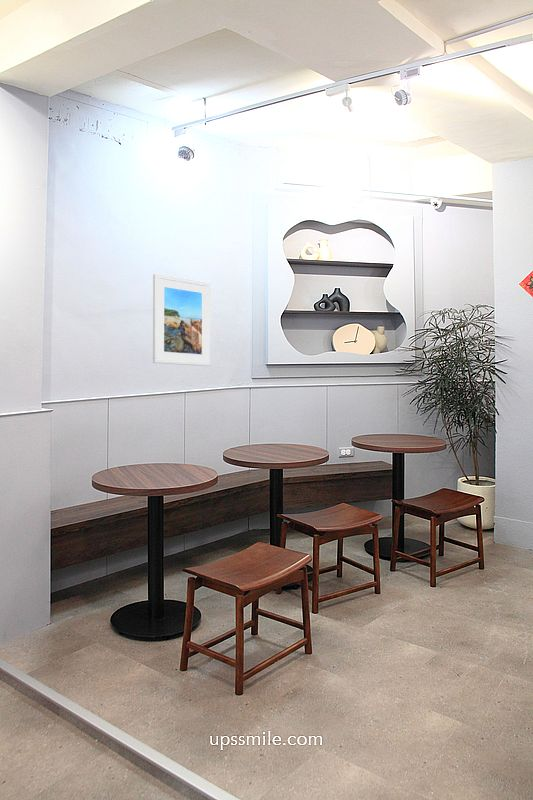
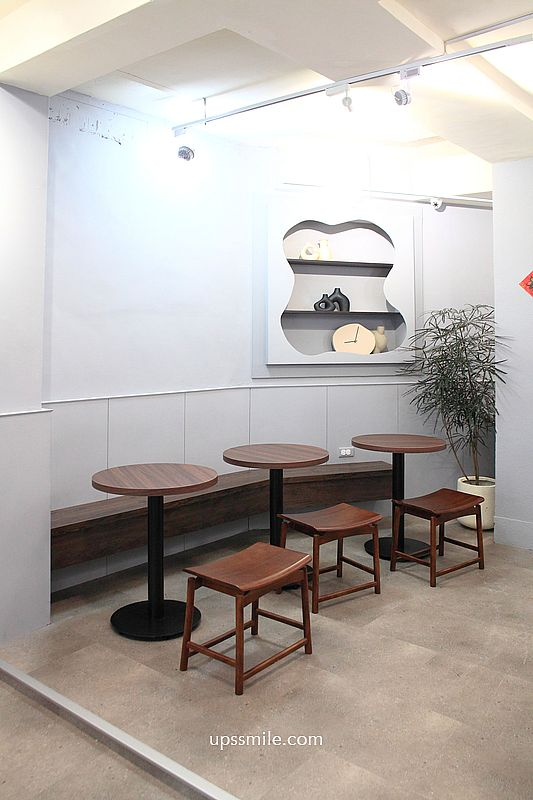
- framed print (182, 321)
